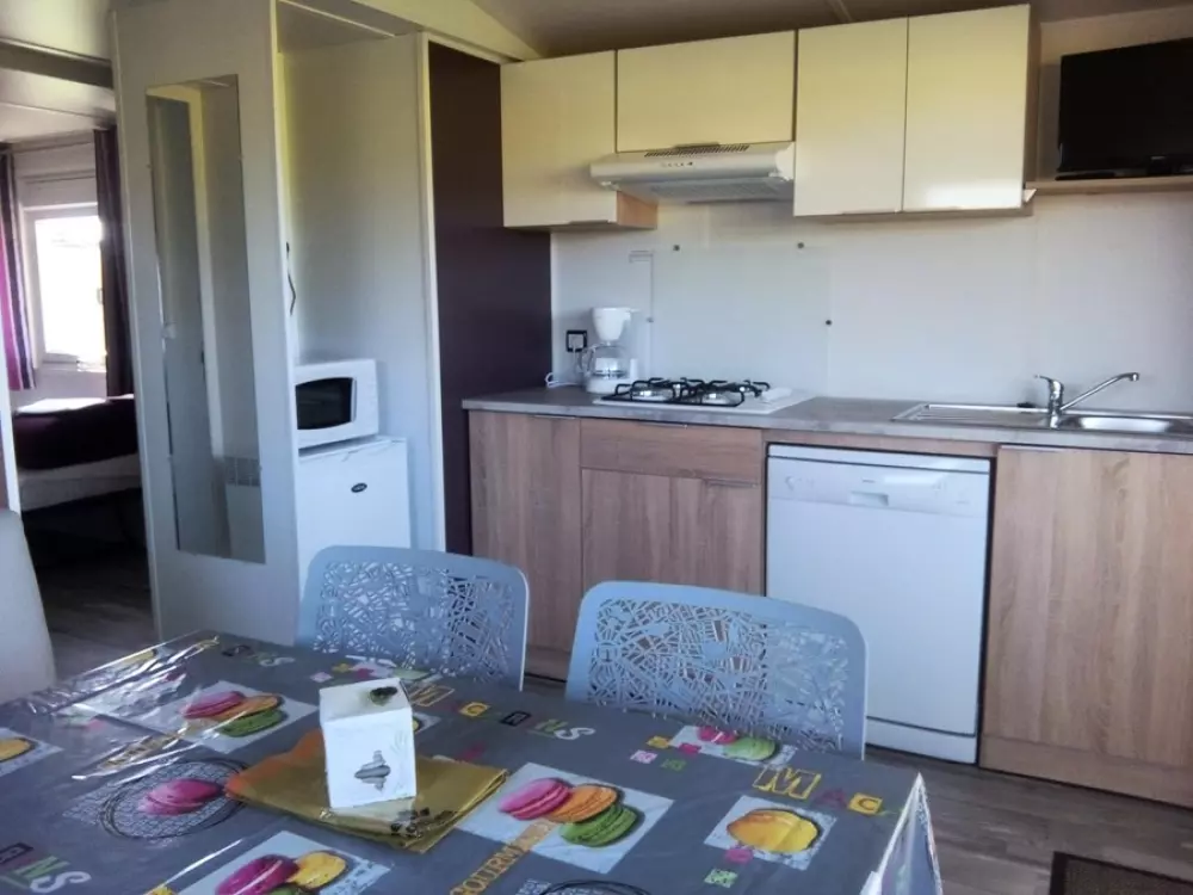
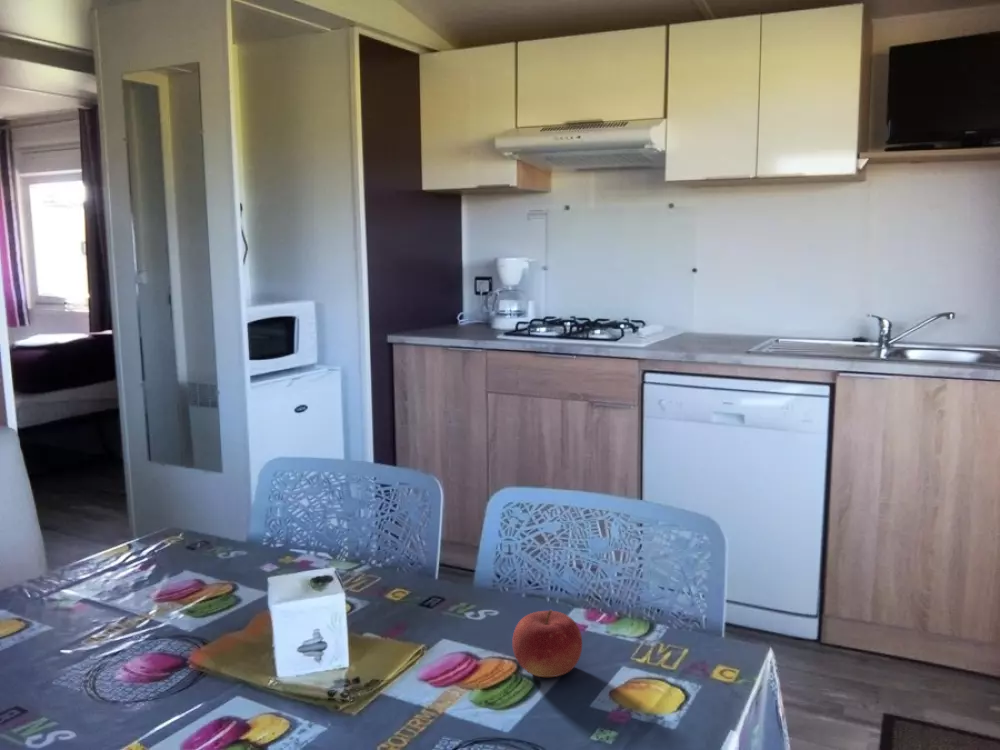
+ fruit (547, 640)
